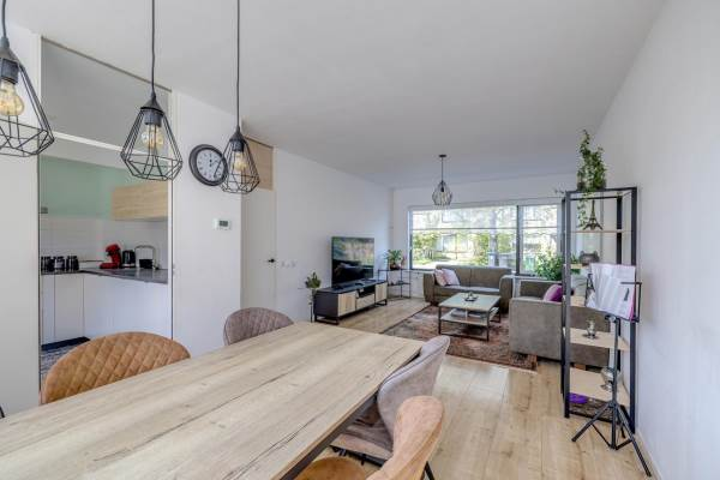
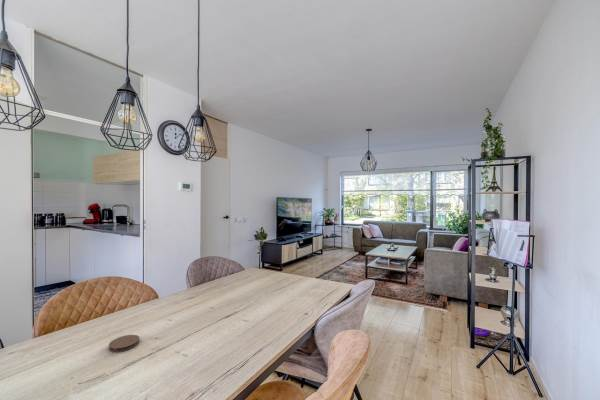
+ coaster (124, 342)
